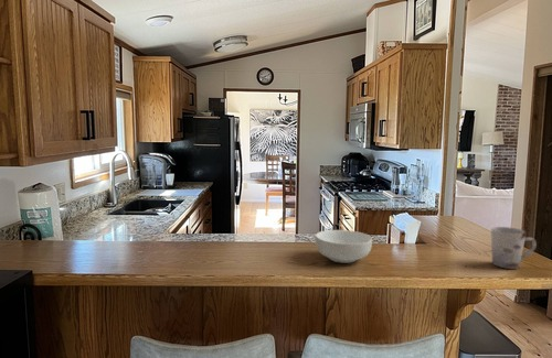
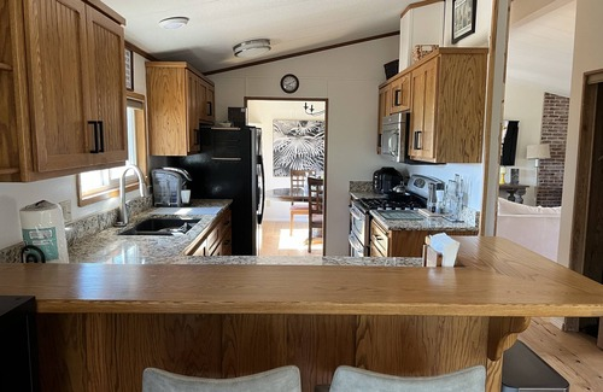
- cup (512, 248)
- cereal bowl (342, 247)
